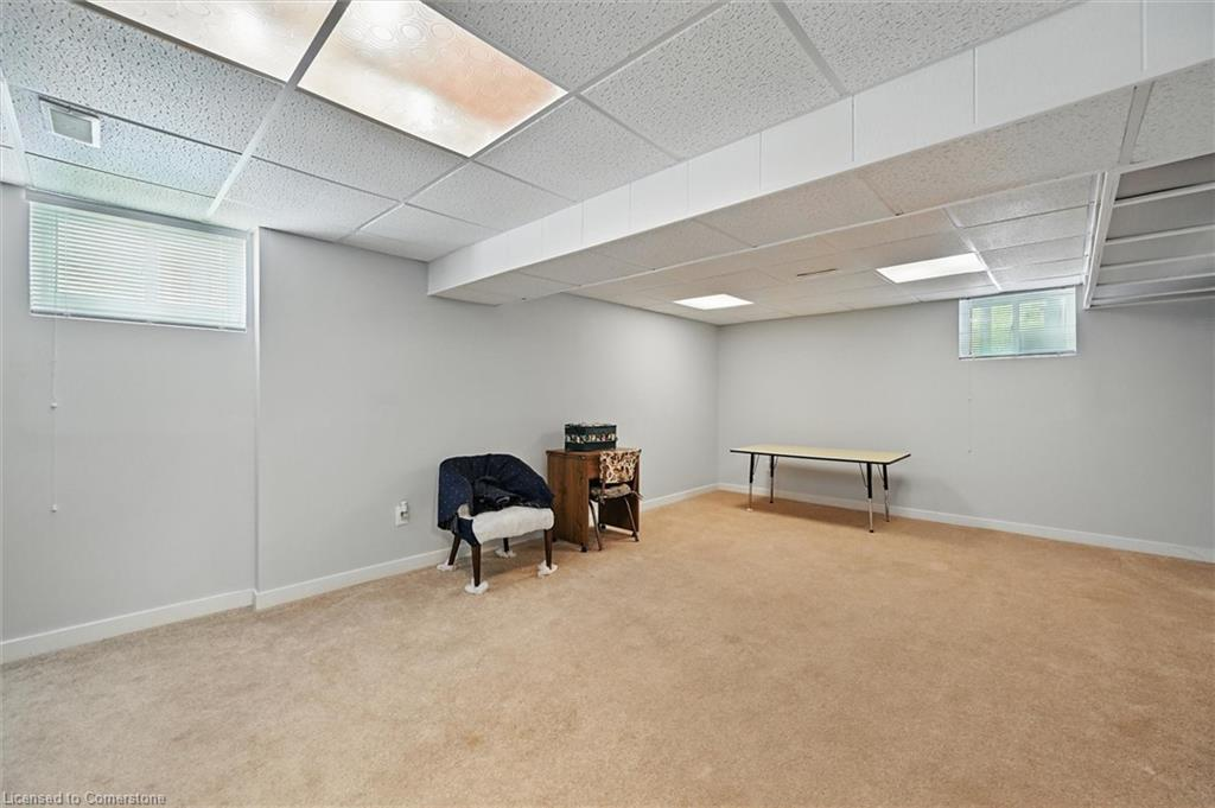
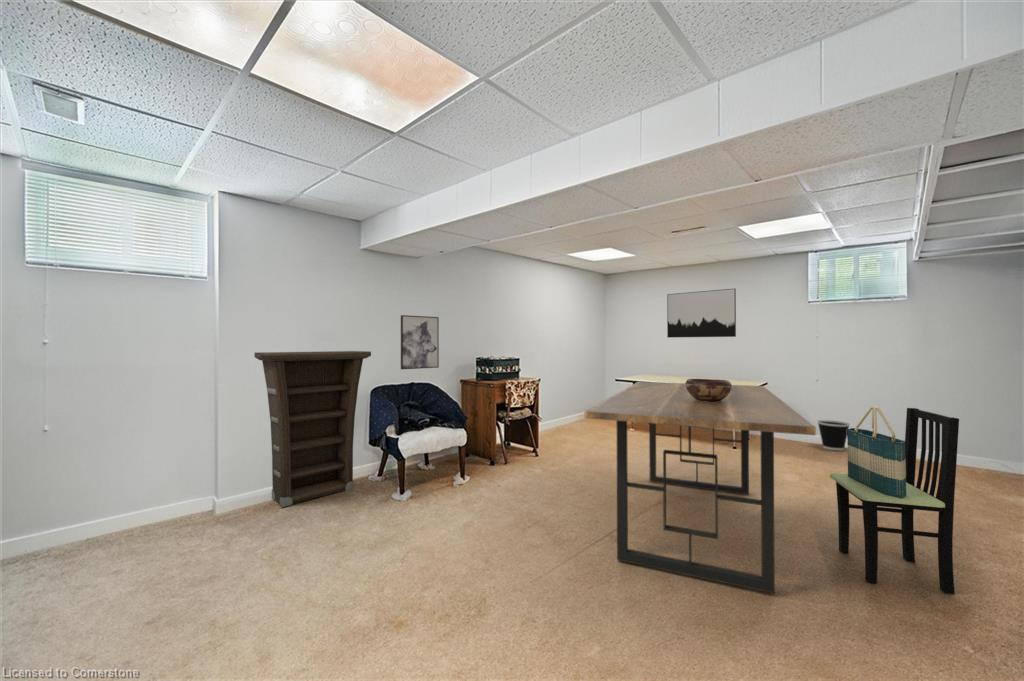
+ wastebasket (833, 435)
+ tote bag (874, 445)
+ wall art (420, 342)
+ wall art (699, 314)
+ dining table (694, 456)
+ cabinet (315, 423)
+ decorative bowl (708, 389)
+ dining chair (887, 495)
